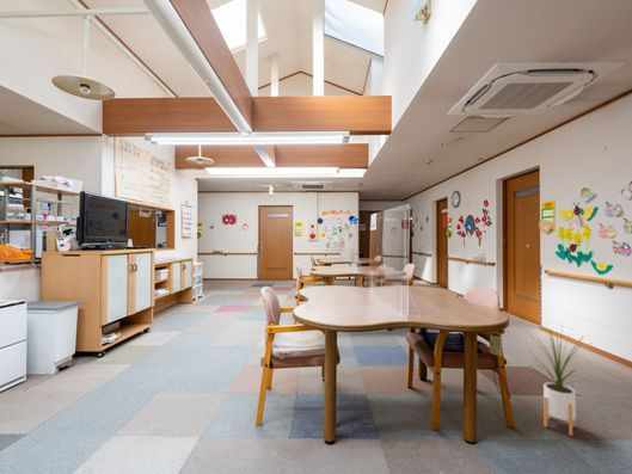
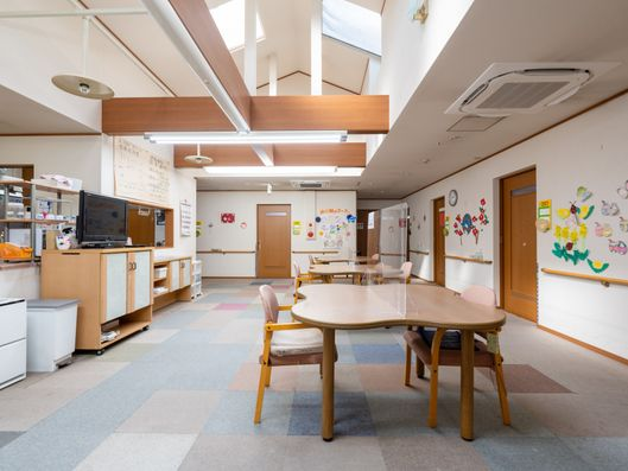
- house plant (559, 376)
